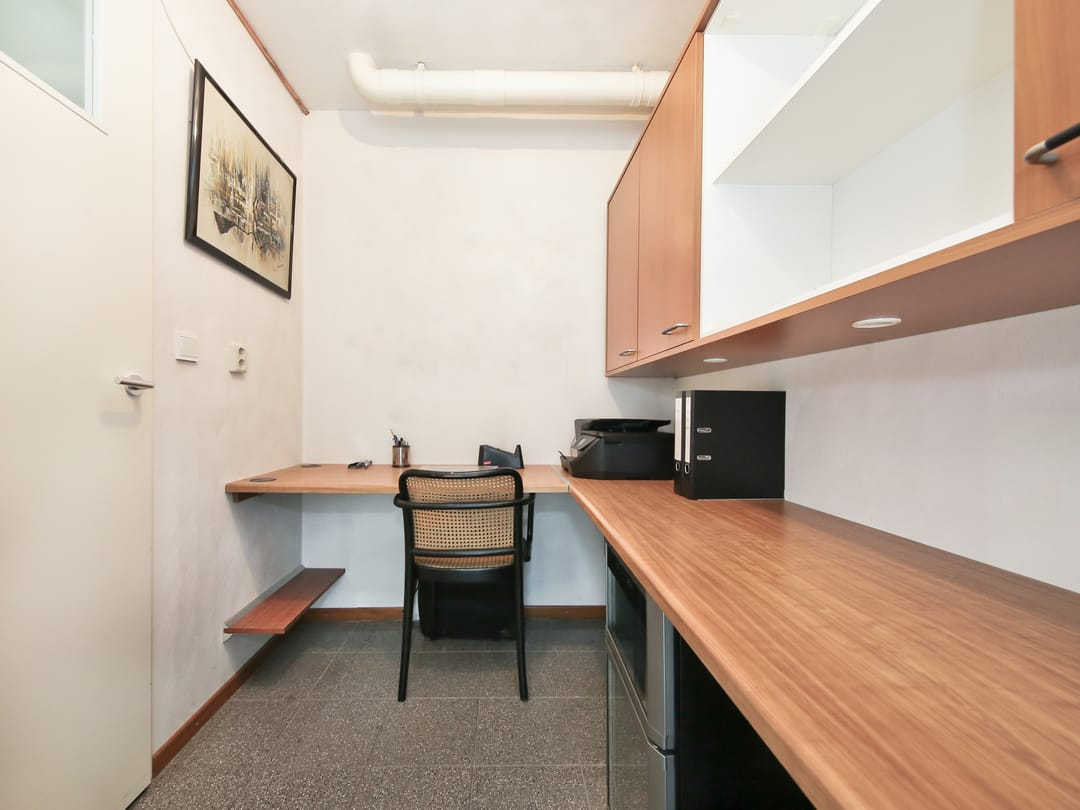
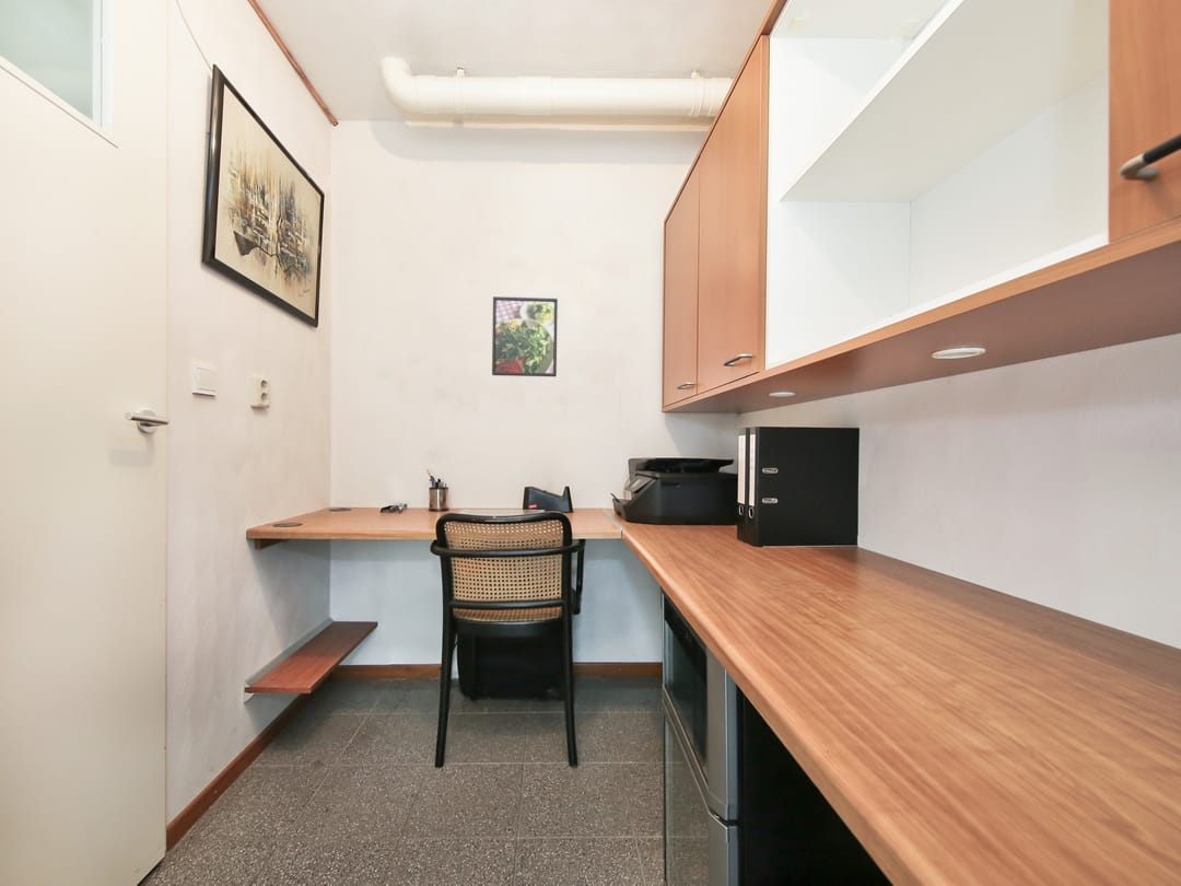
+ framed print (525, 337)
